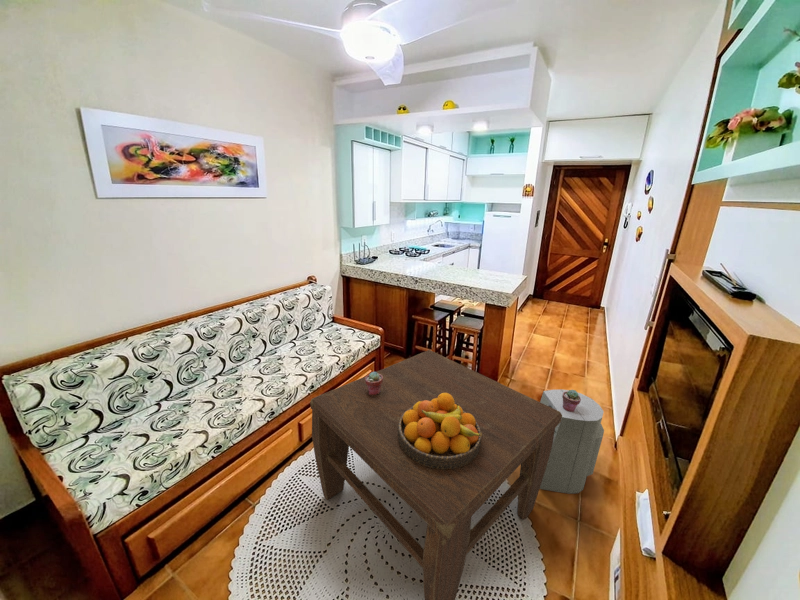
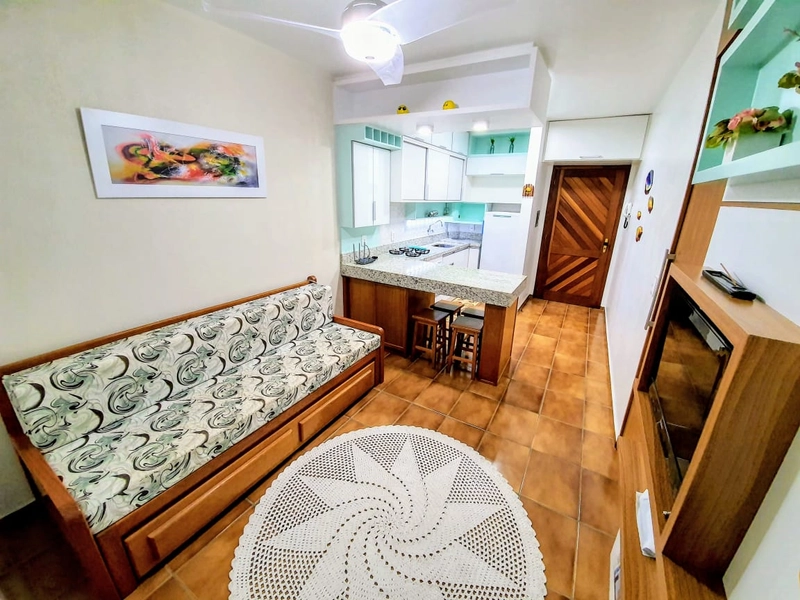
- fan (566, 439)
- potted succulent (571, 399)
- coffee table (426, 466)
- fruit bowl (439, 421)
- potted succulent (374, 381)
